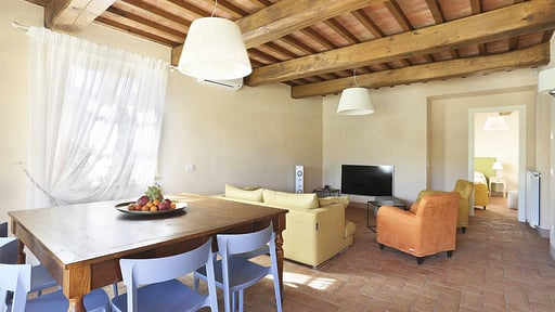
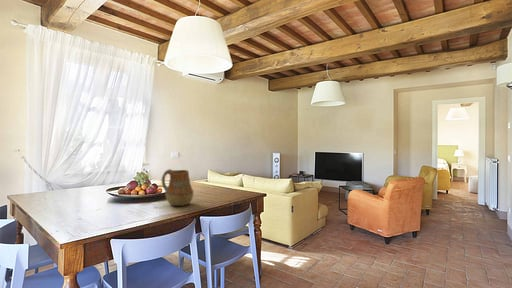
+ pitcher (177, 186)
